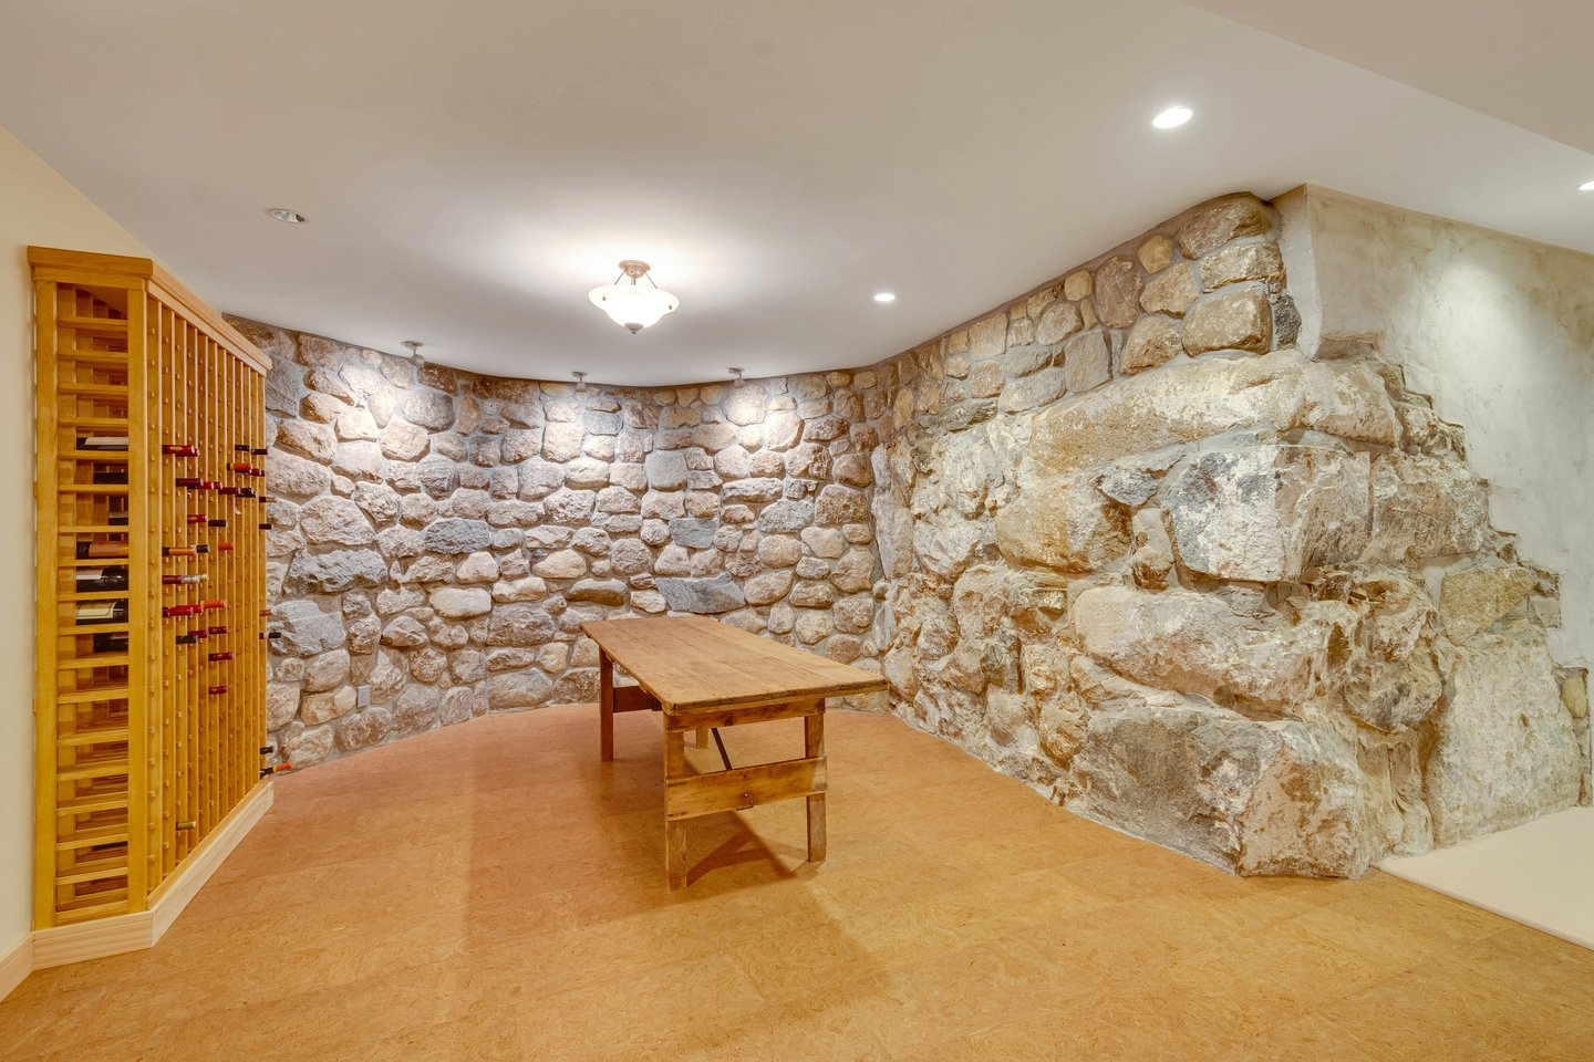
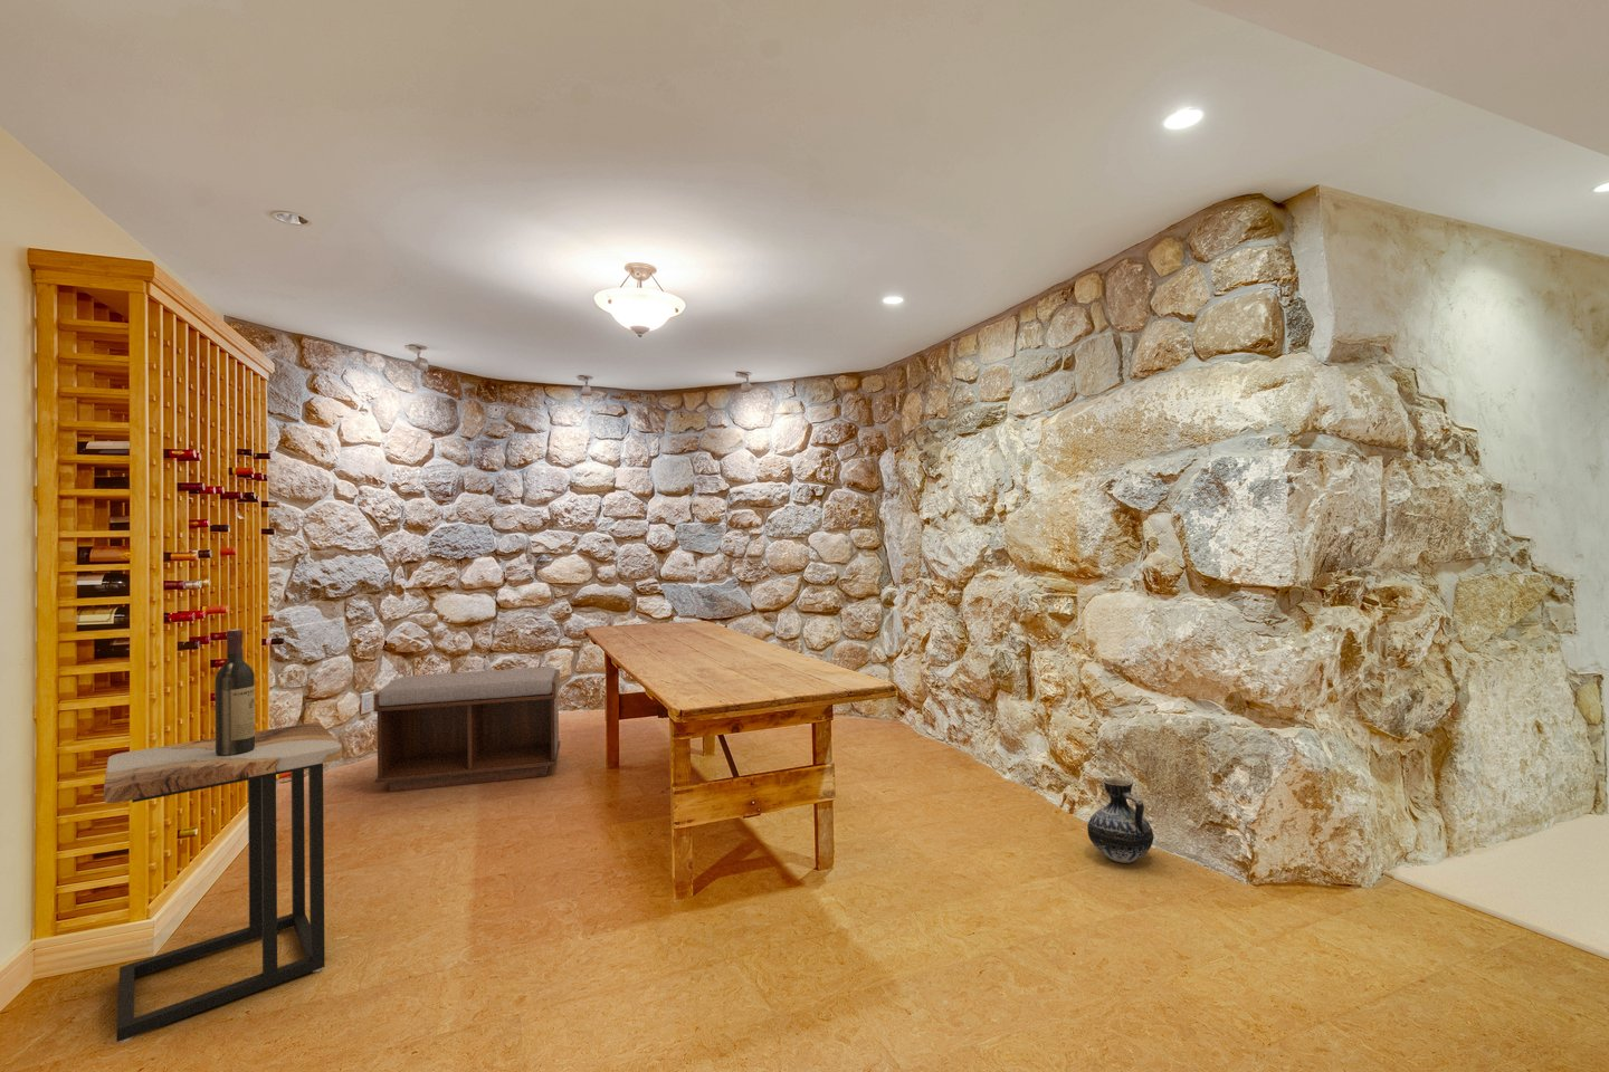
+ wine bottle (235, 689)
+ bench (475, 724)
+ ceramic jug (1118, 818)
+ side table (249, 861)
